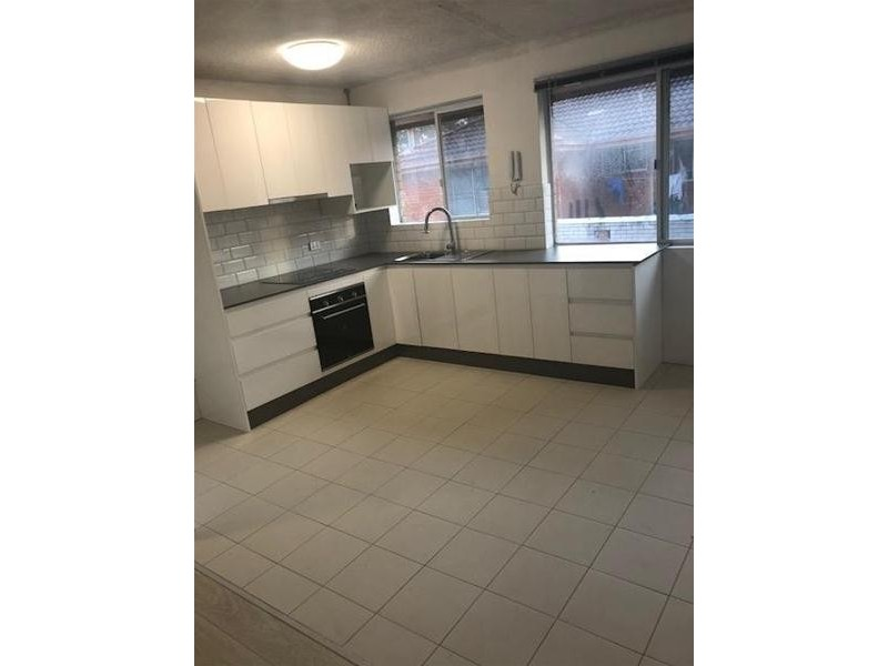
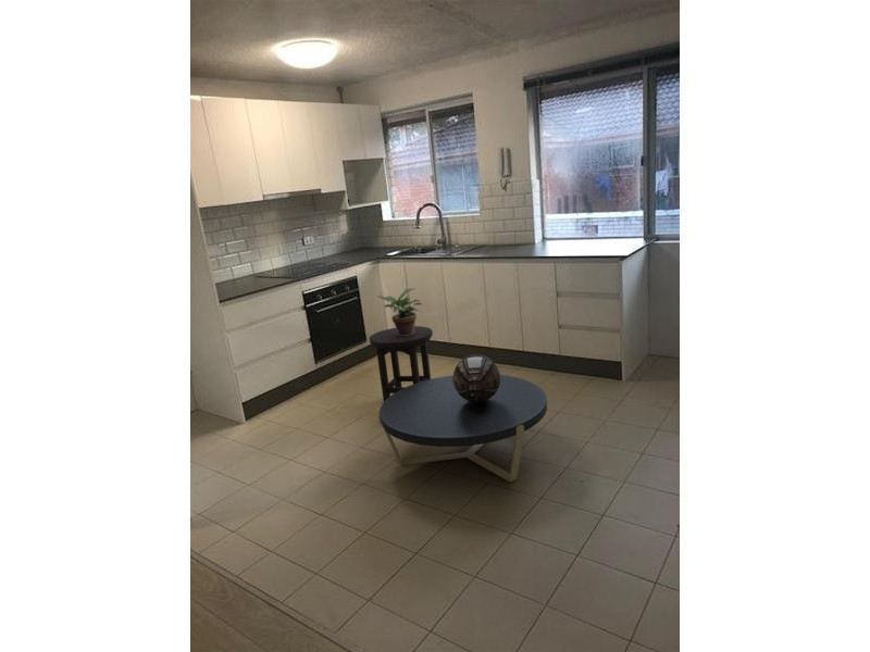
+ stool (399, 369)
+ potted plant (399, 313)
+ decorative bowl (476, 378)
+ coffee table (465, 428)
